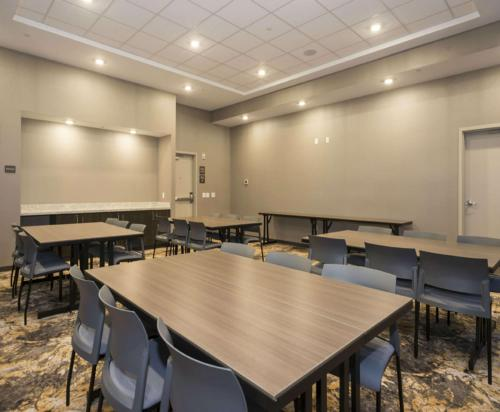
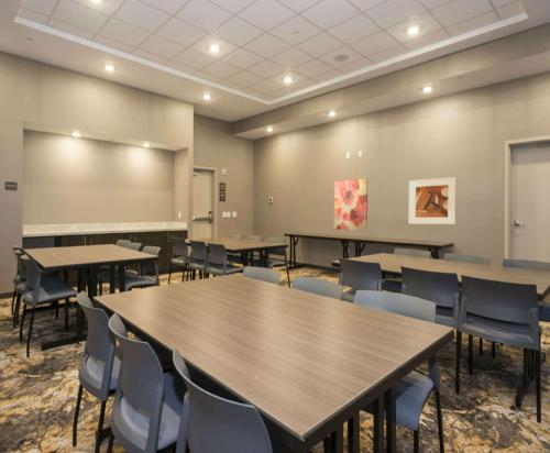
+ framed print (431, 201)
+ wall art (350, 205)
